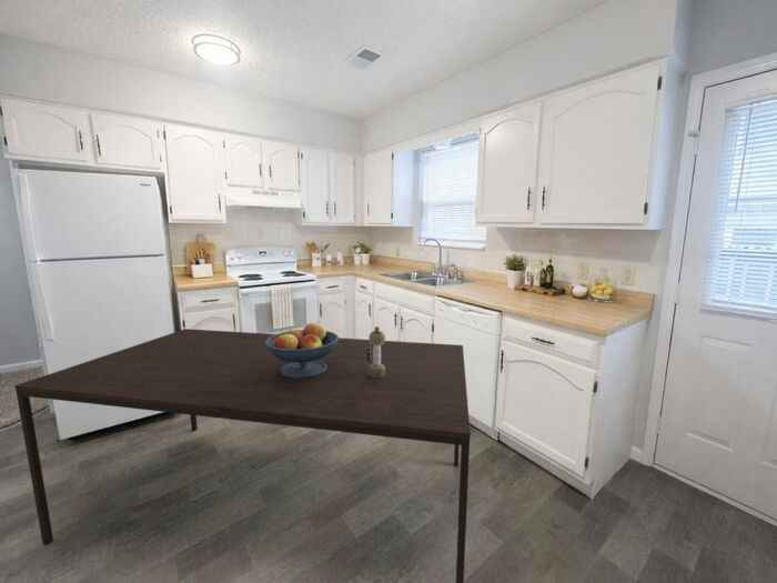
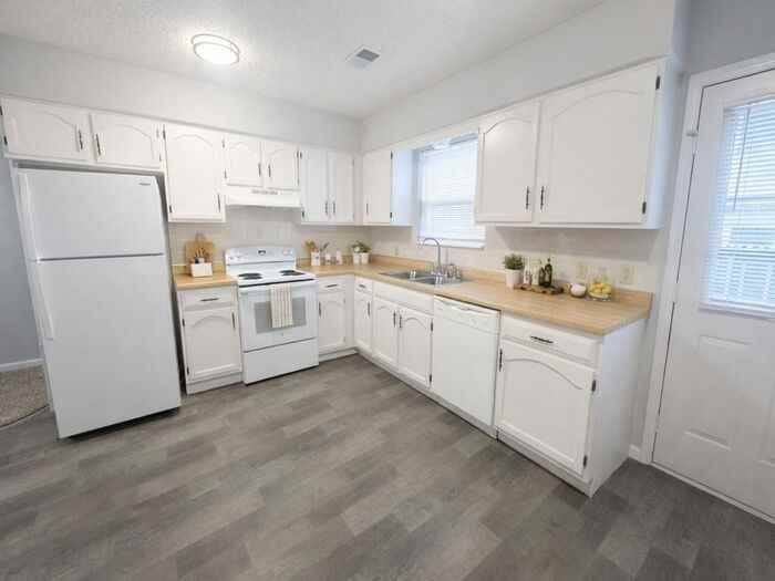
- dining table (279, 424)
- fruit bowl (303, 348)
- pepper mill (375, 350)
